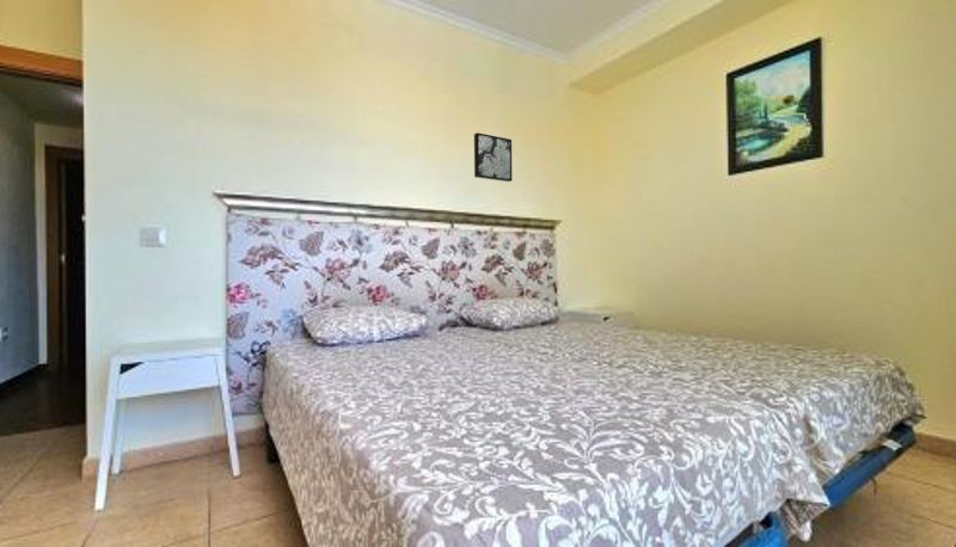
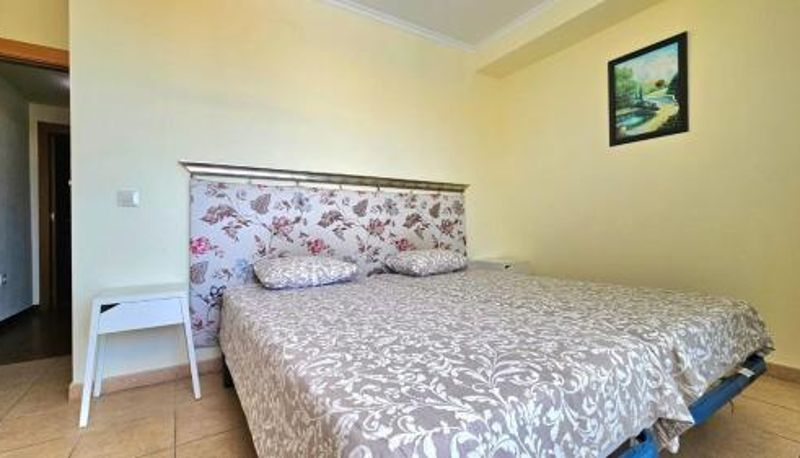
- wall art (492, 158)
